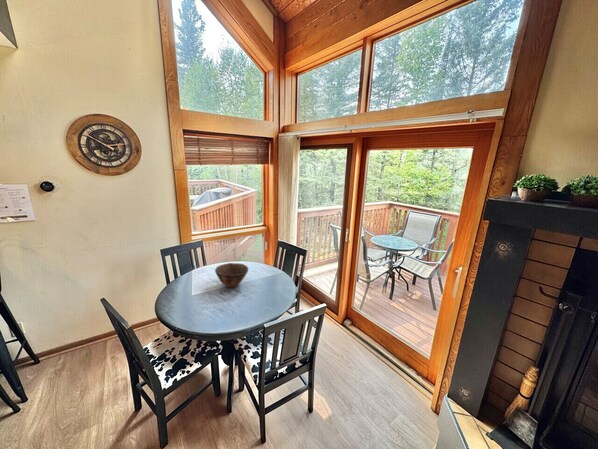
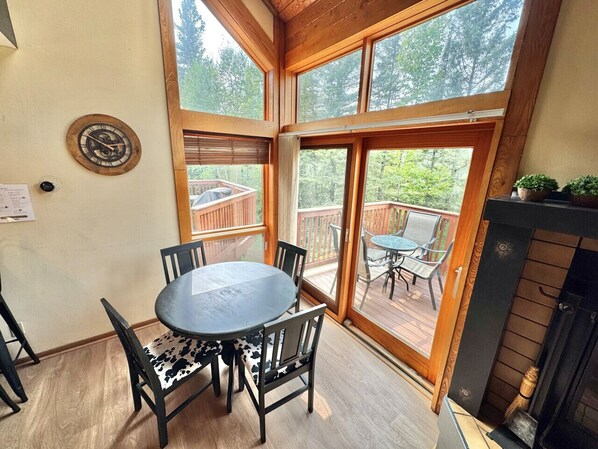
- bowl (232, 276)
